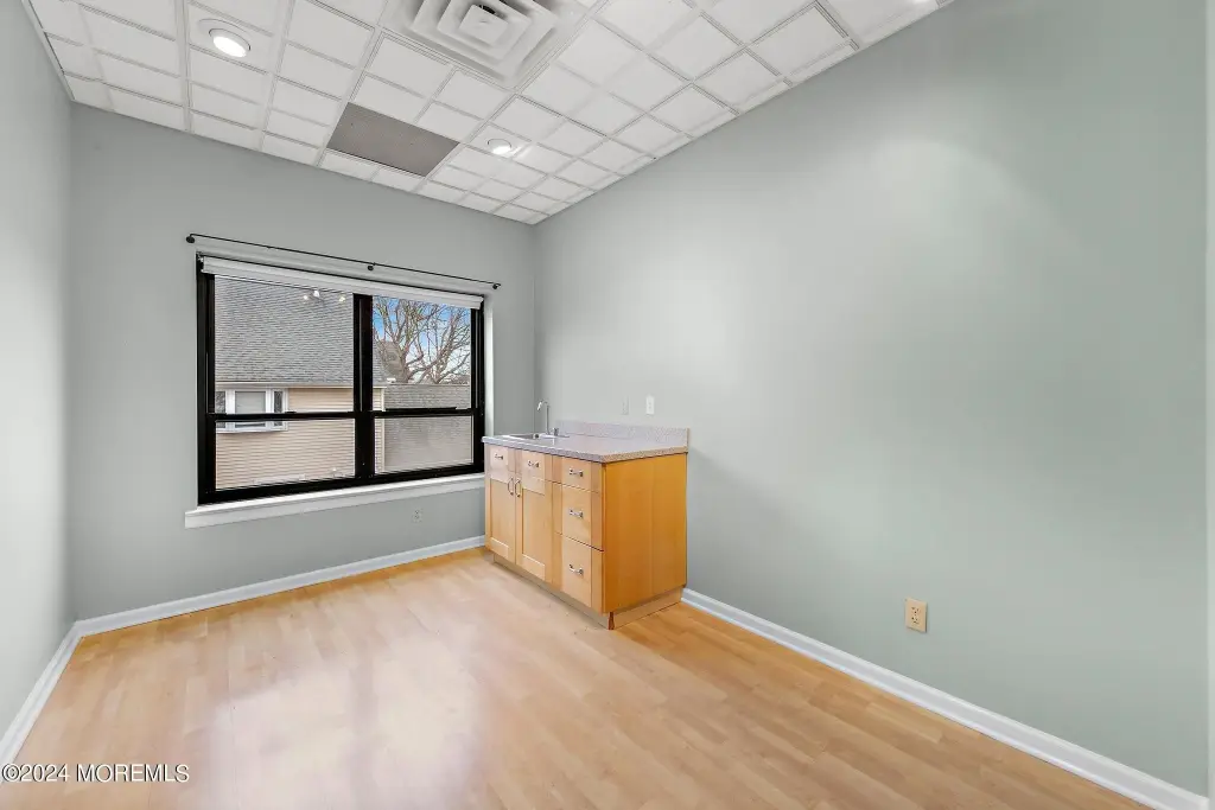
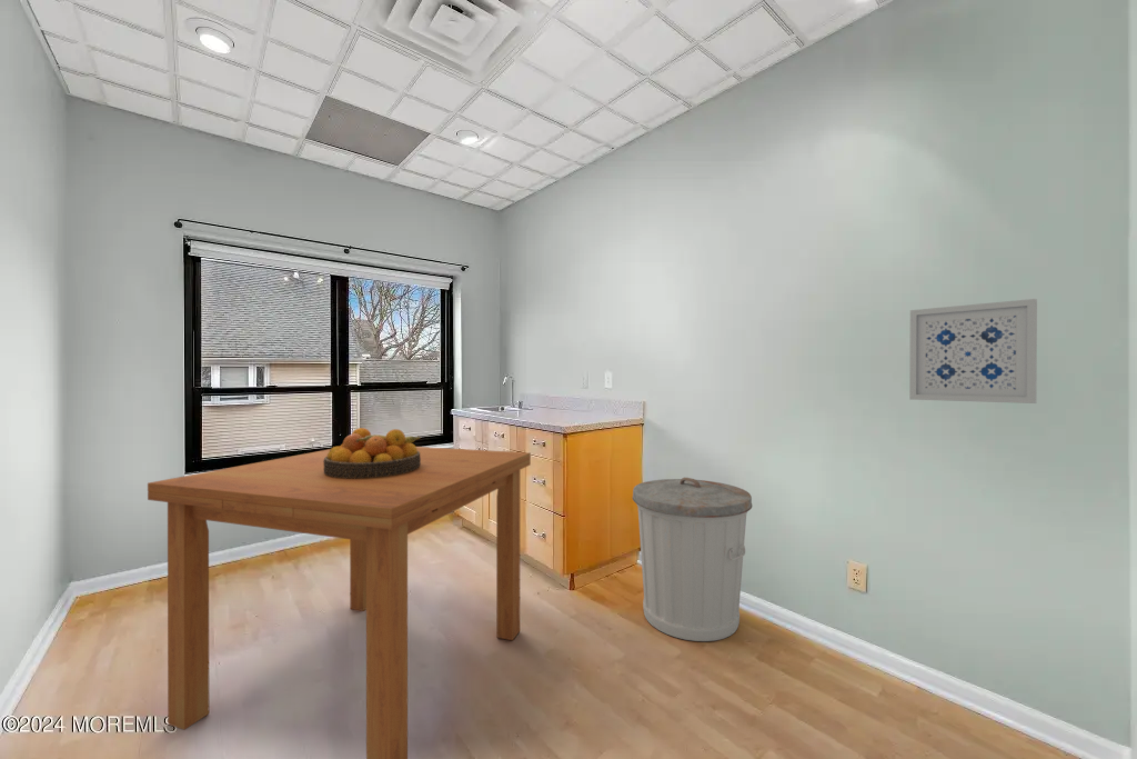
+ fruit bowl (373, 449)
+ wall art (968, 352)
+ dining table (371, 568)
+ trash can (690, 547)
